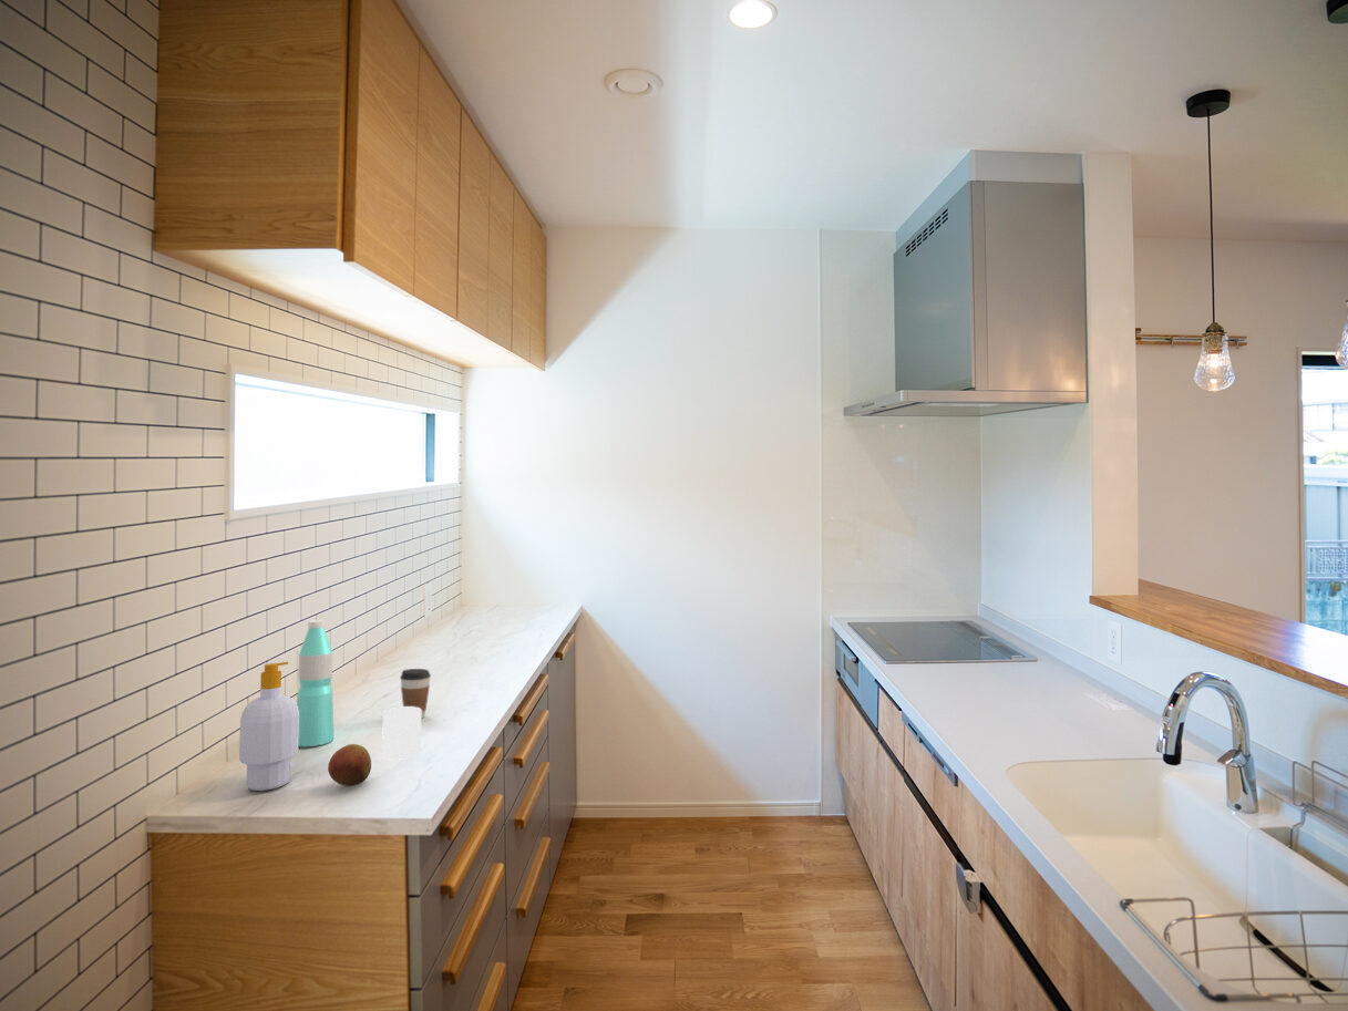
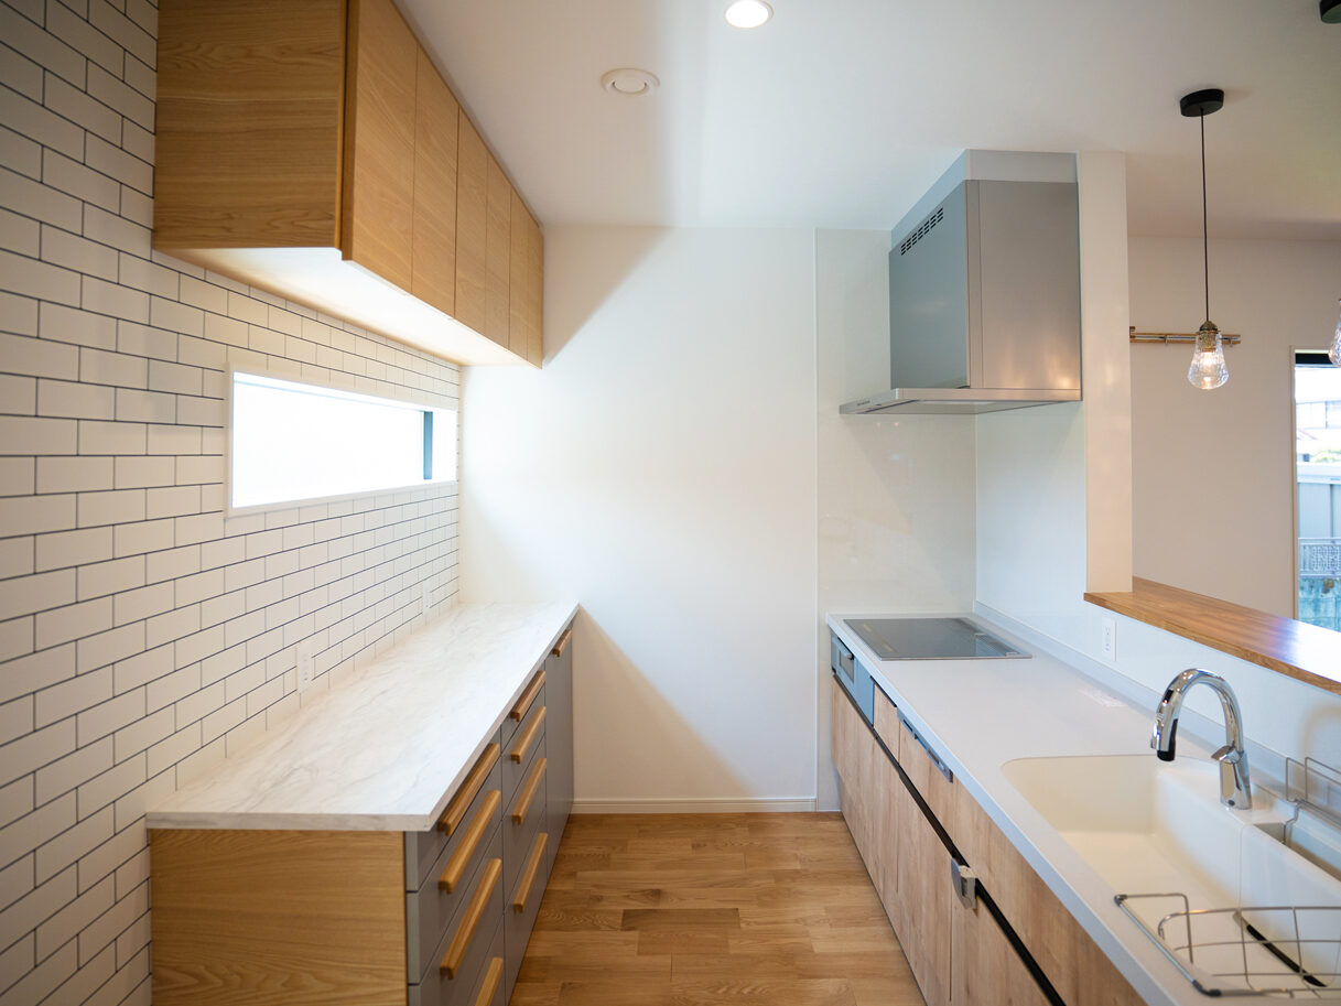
- apple (350, 765)
- mug (405, 729)
- coffee cup (414, 693)
- water bottle (315, 680)
- soap bottle (269, 724)
